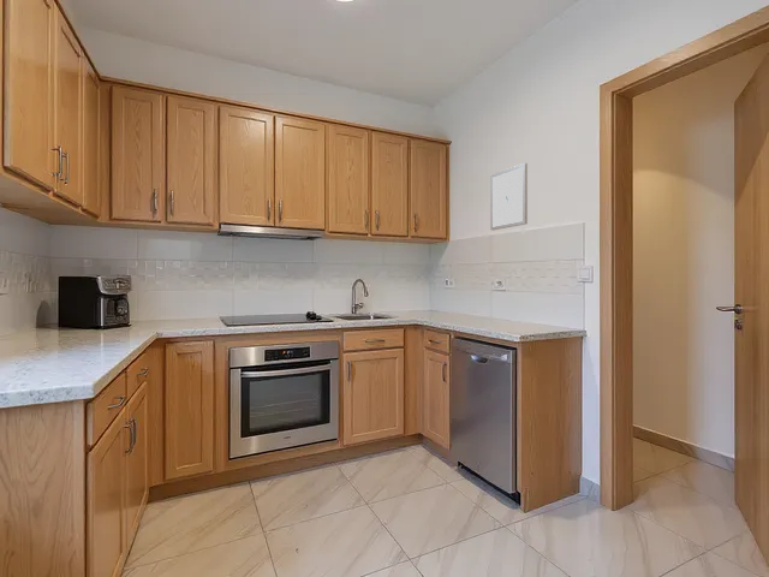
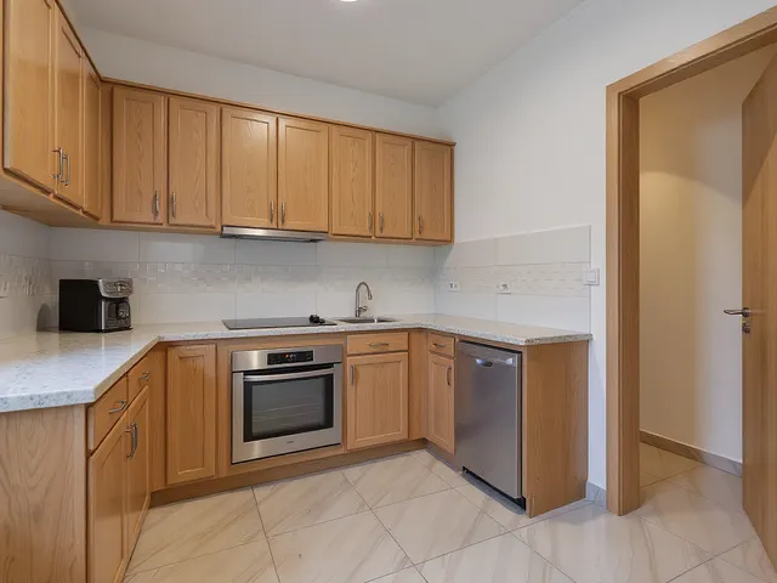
- wall art (507, 198)
